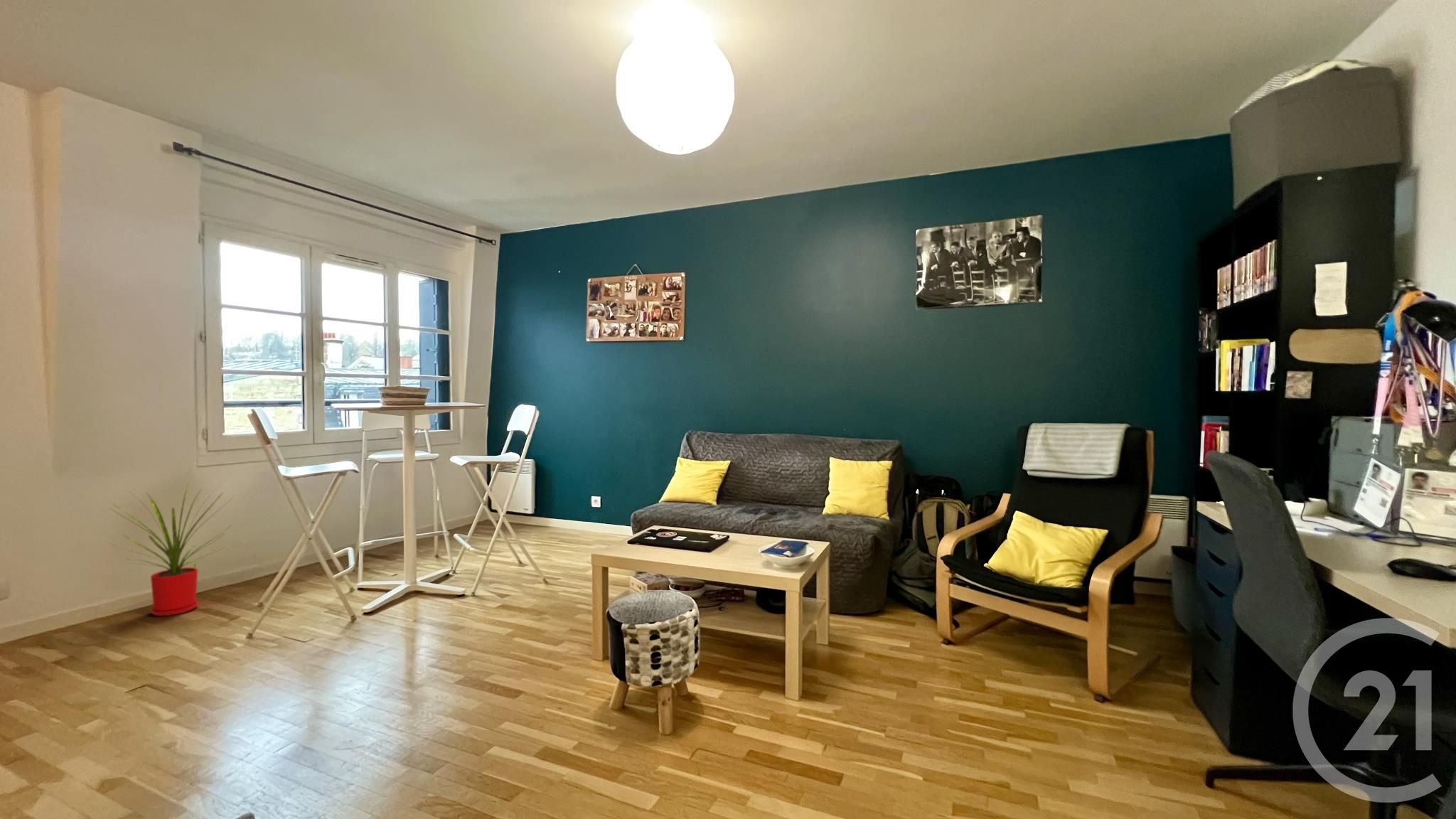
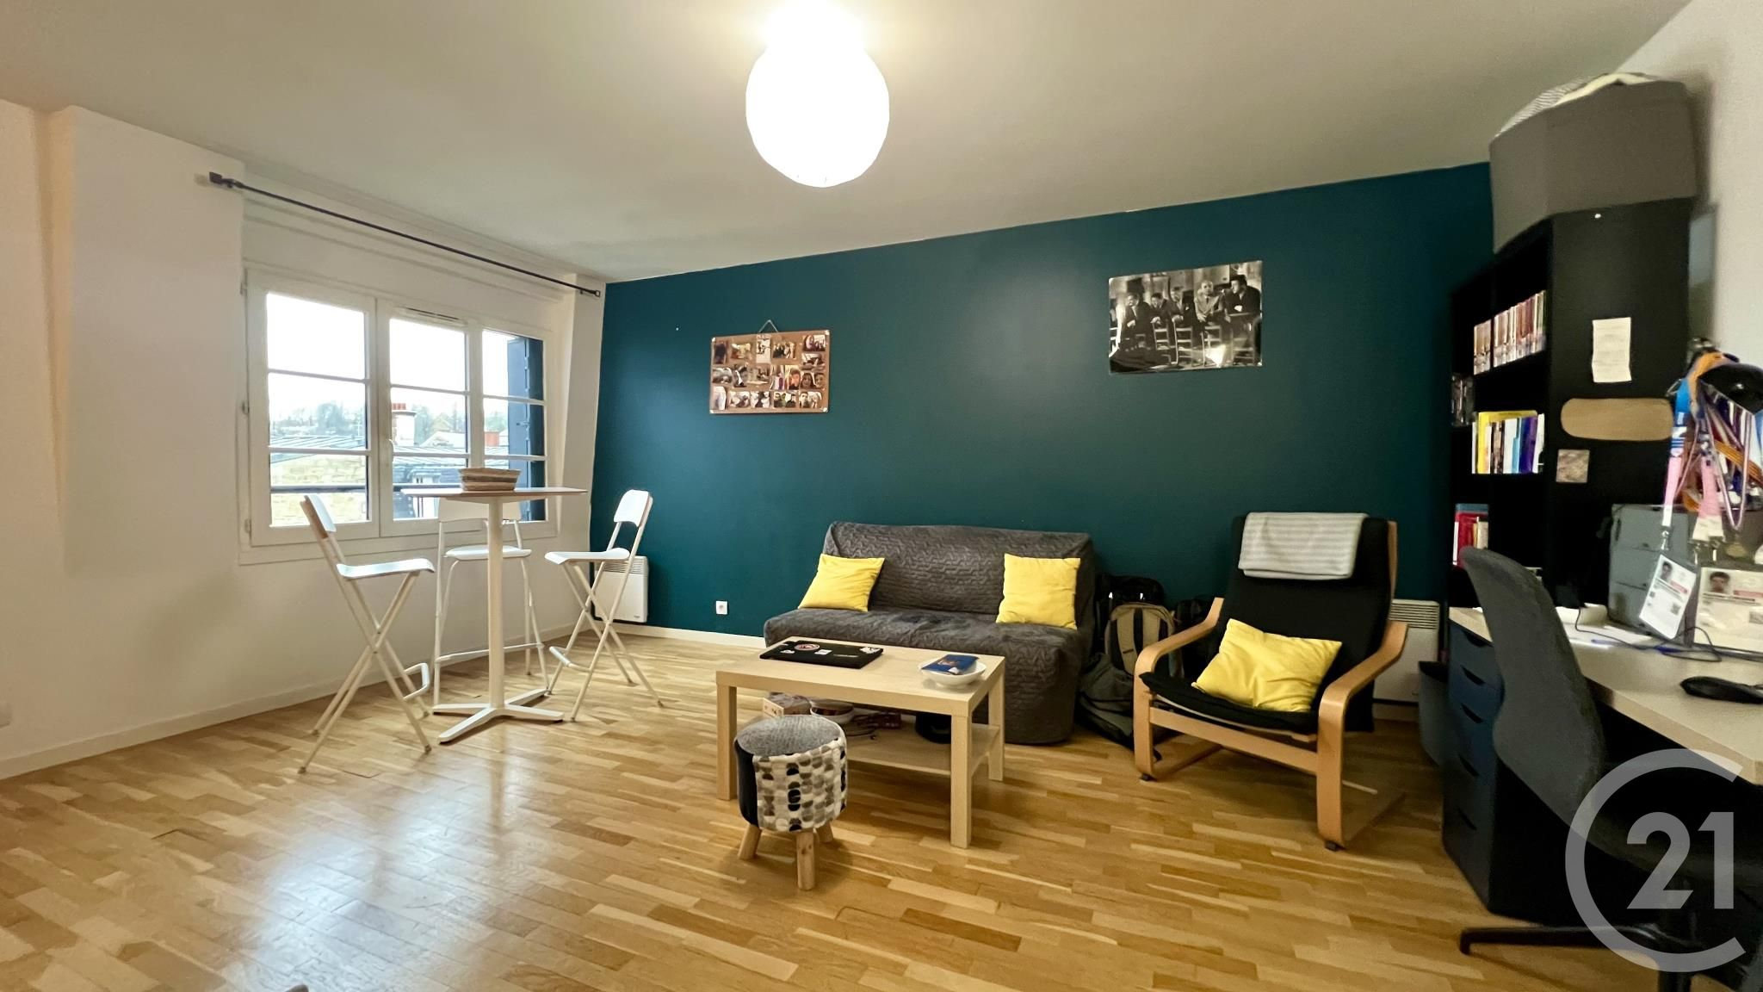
- house plant (173, 548)
